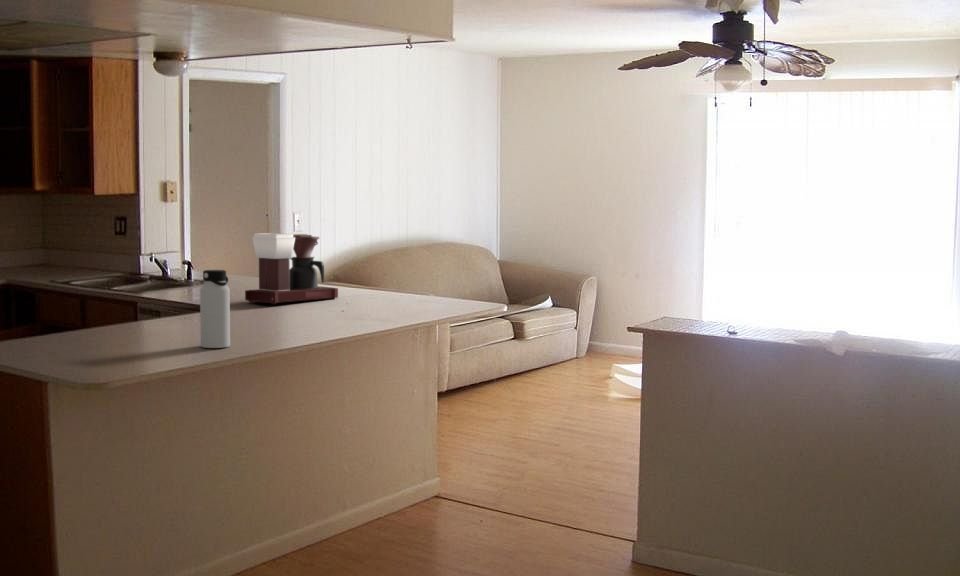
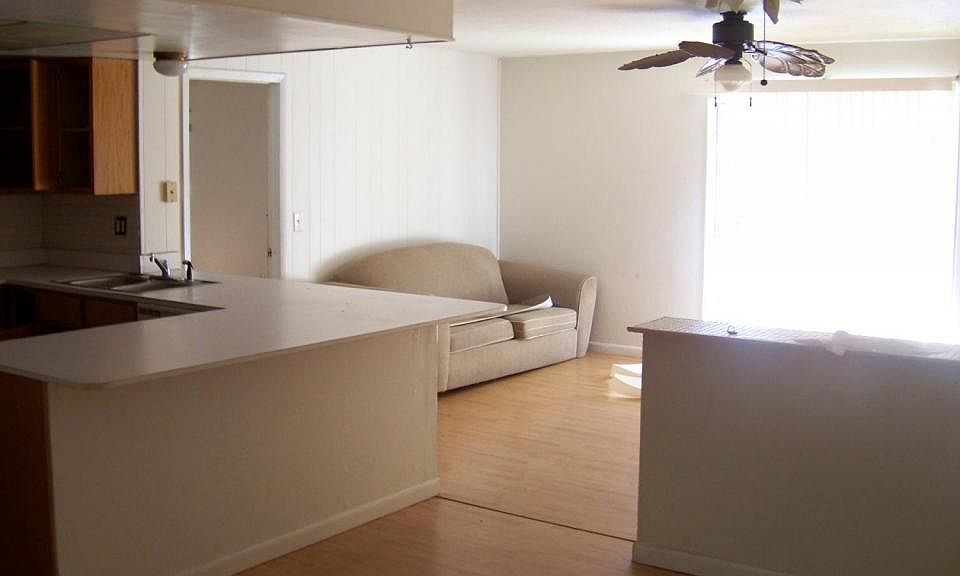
- water bottle (215, 308)
- coffee maker (292, 267)
